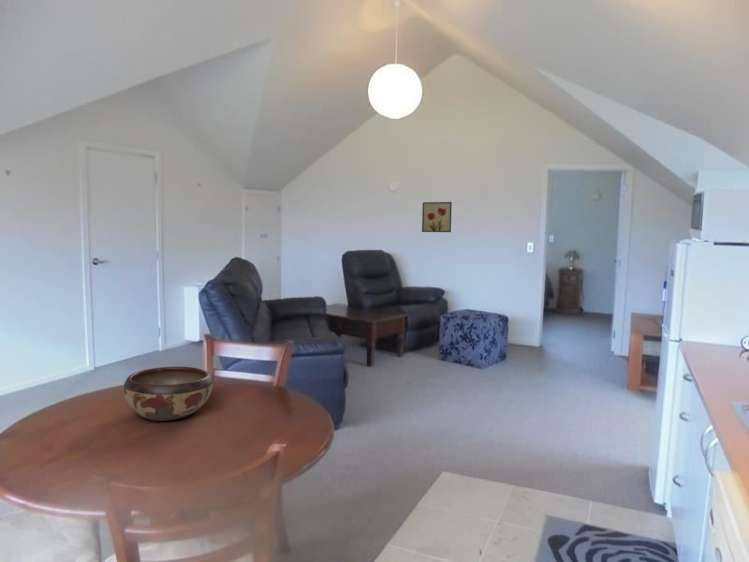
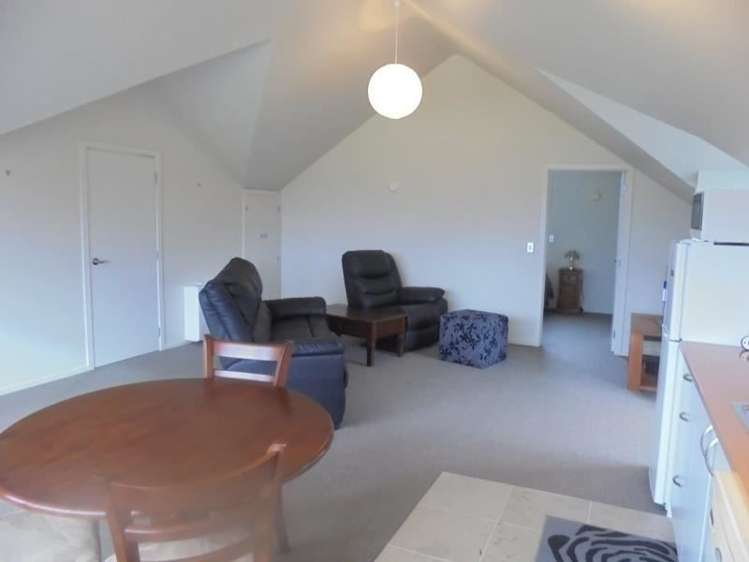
- wall art (436, 217)
- decorative bowl (169, 394)
